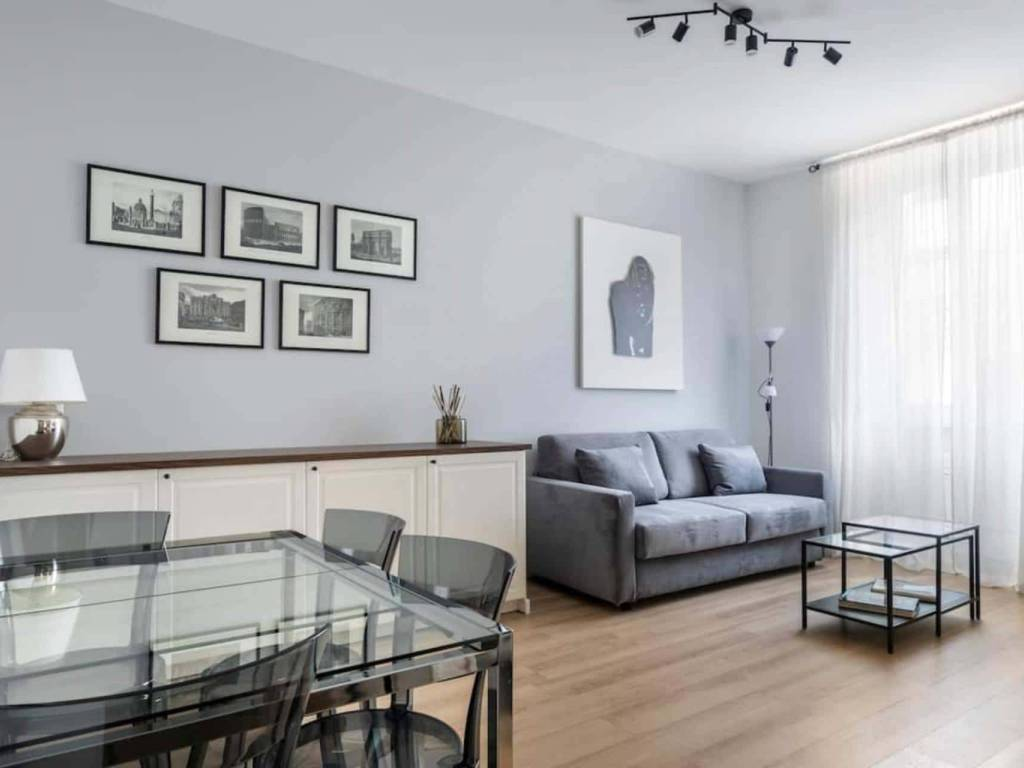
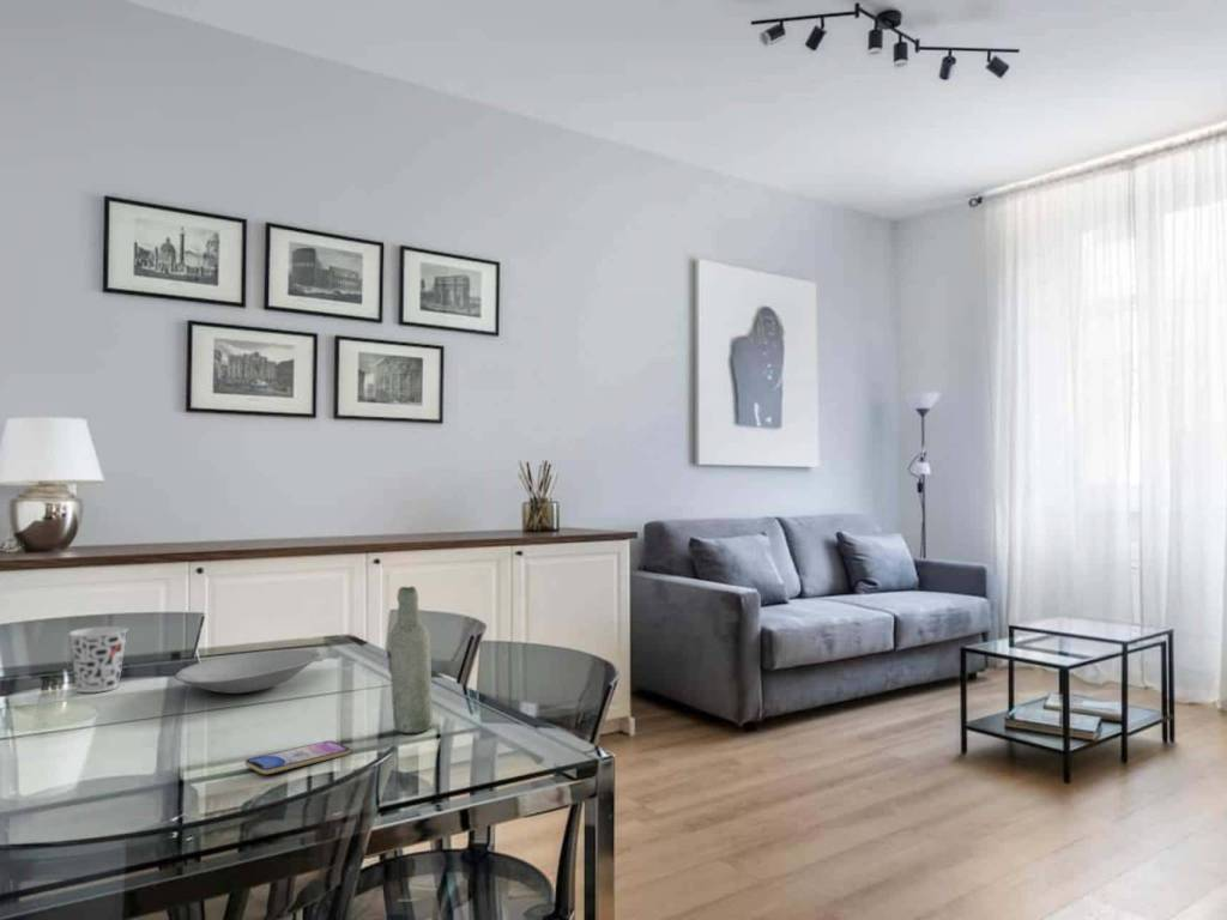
+ smartphone (298, 756)
+ cup (97, 659)
+ bottle (411, 658)
+ bowl (249, 672)
